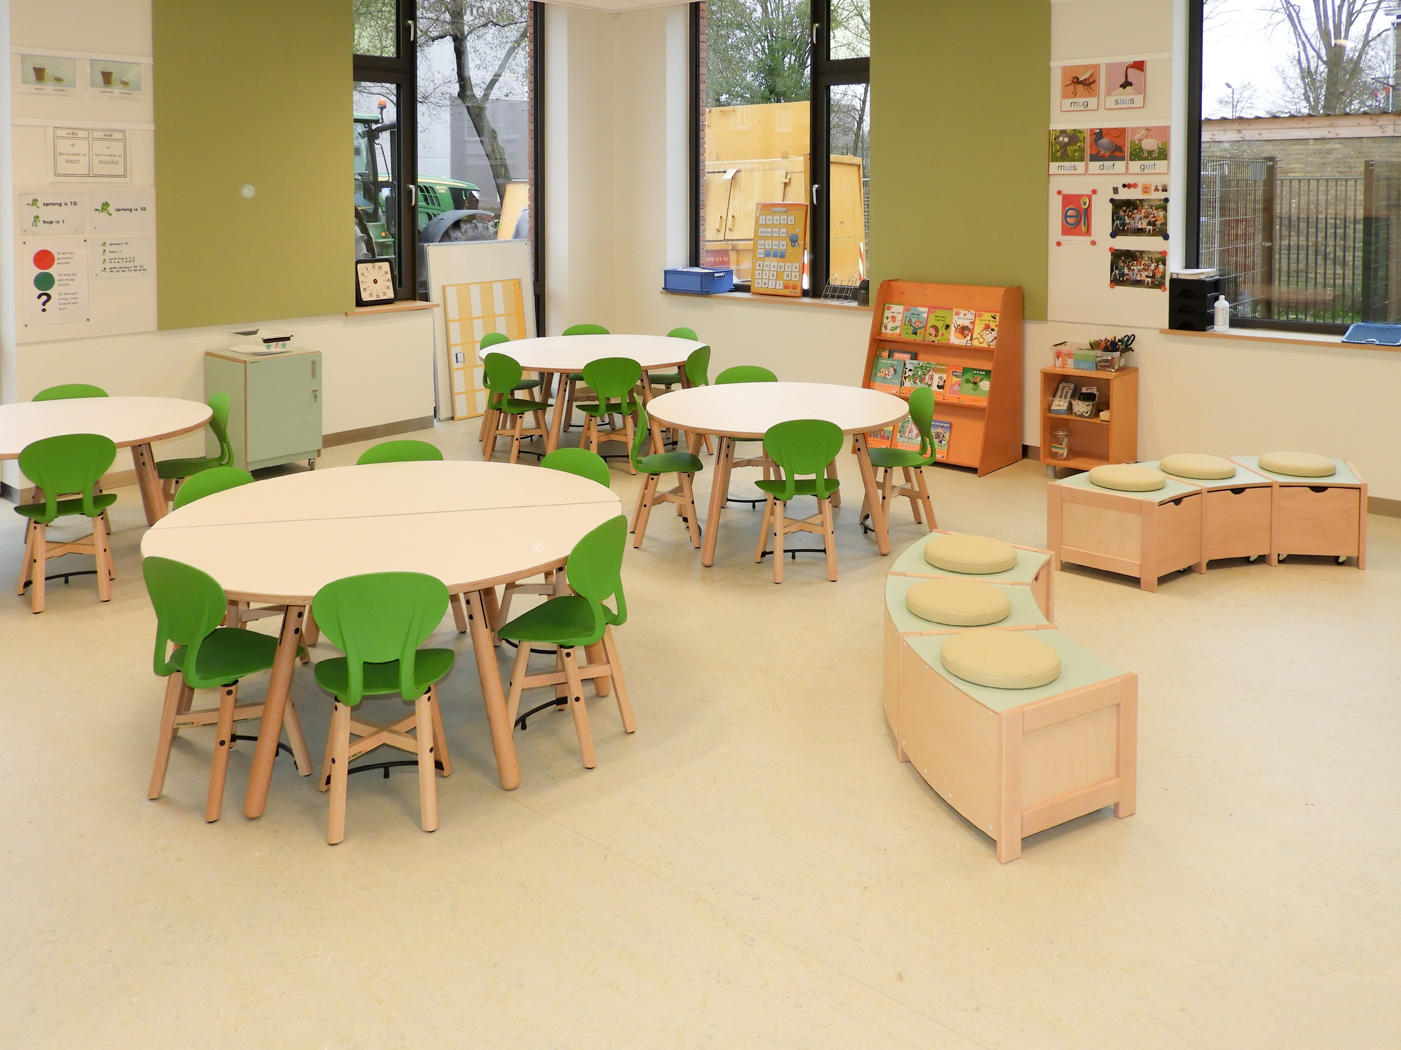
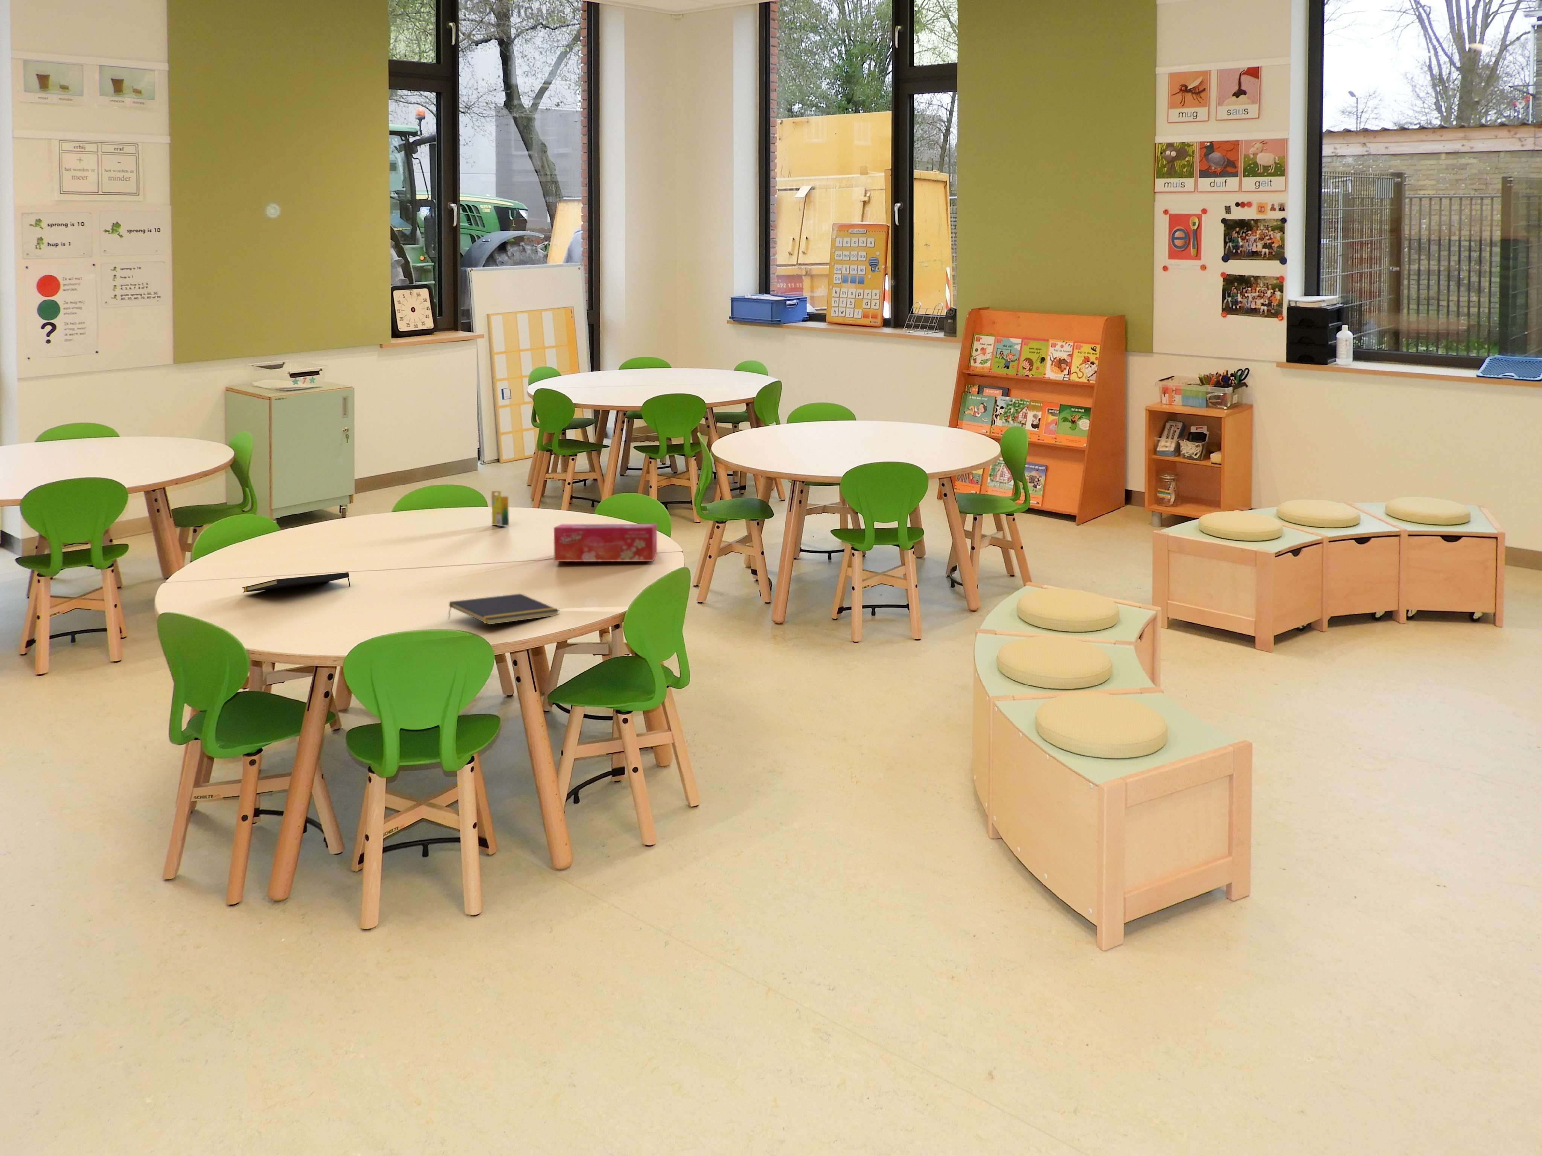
+ tissue box (606, 542)
+ notepad (505, 608)
+ notepad (296, 582)
+ crayon box (500, 508)
